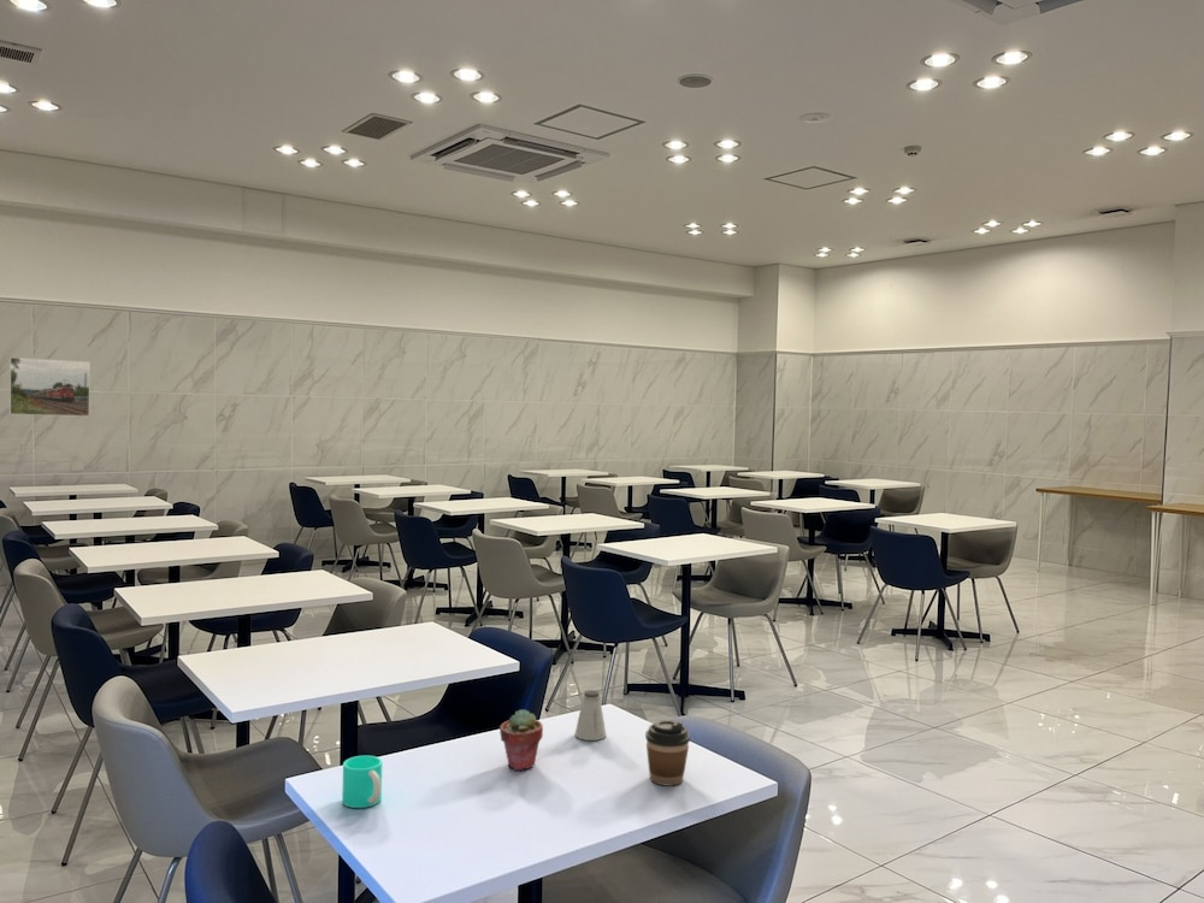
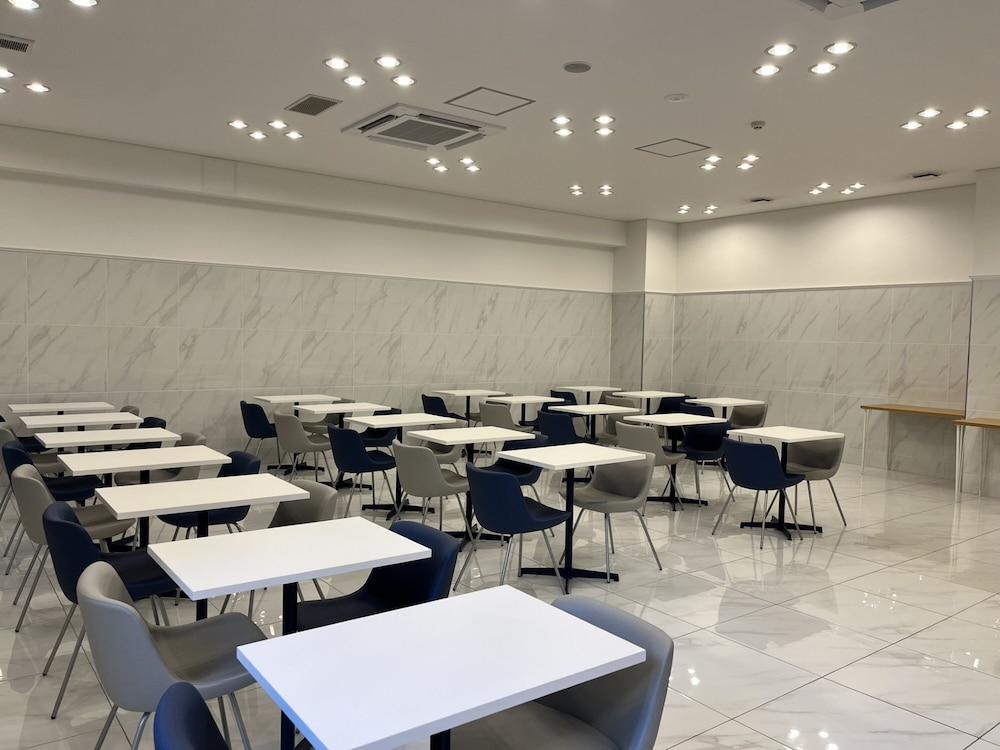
- cup (365, 783)
- saltshaker (591, 713)
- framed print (51, 386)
- potted succulent (521, 737)
- coffee cup (667, 749)
